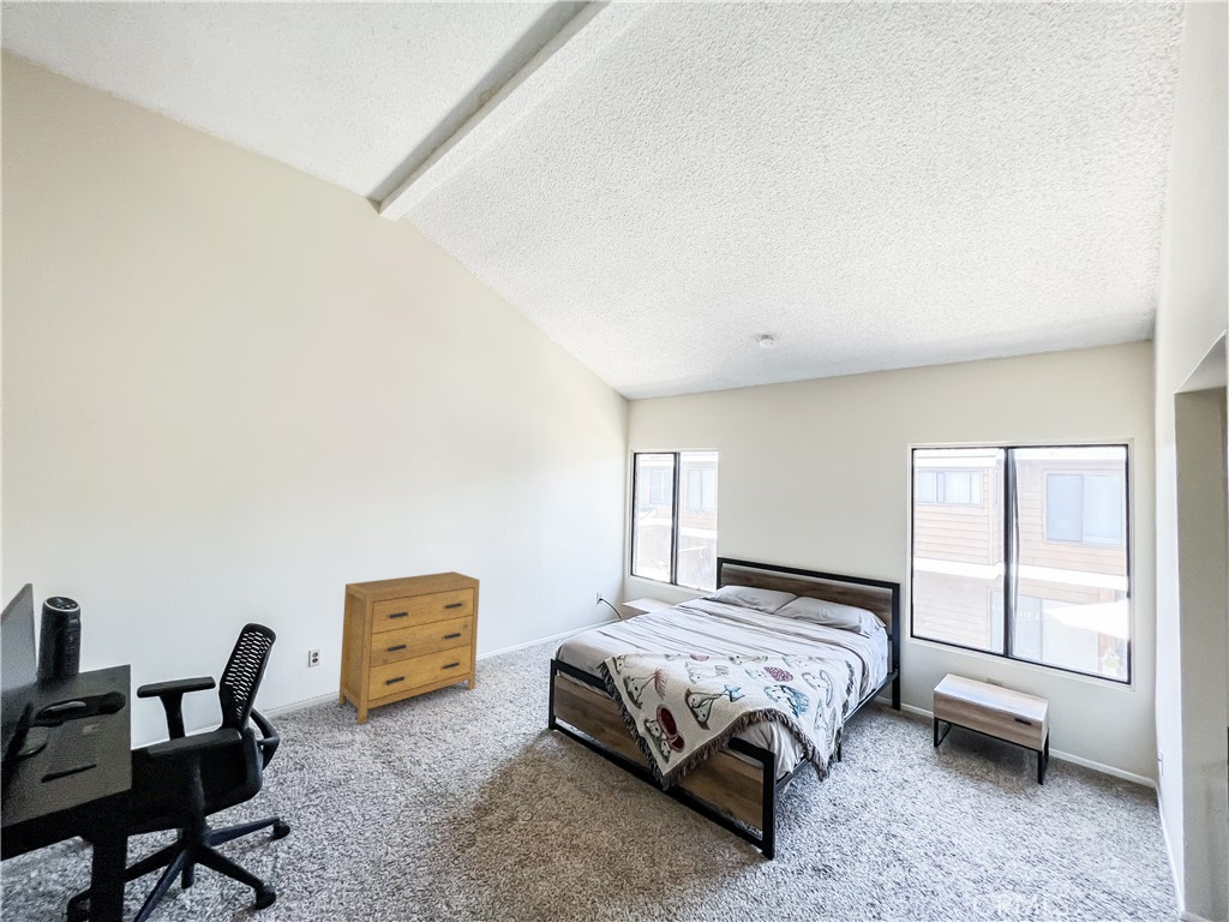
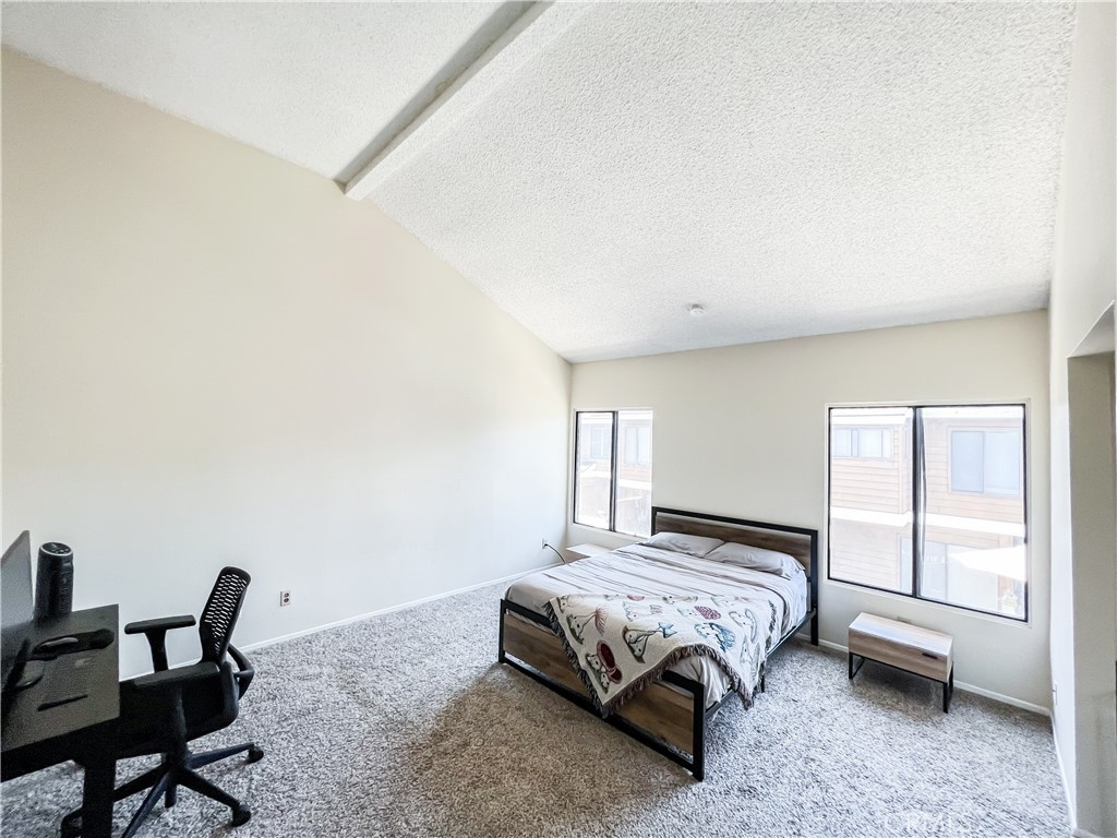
- dresser (413, 639)
